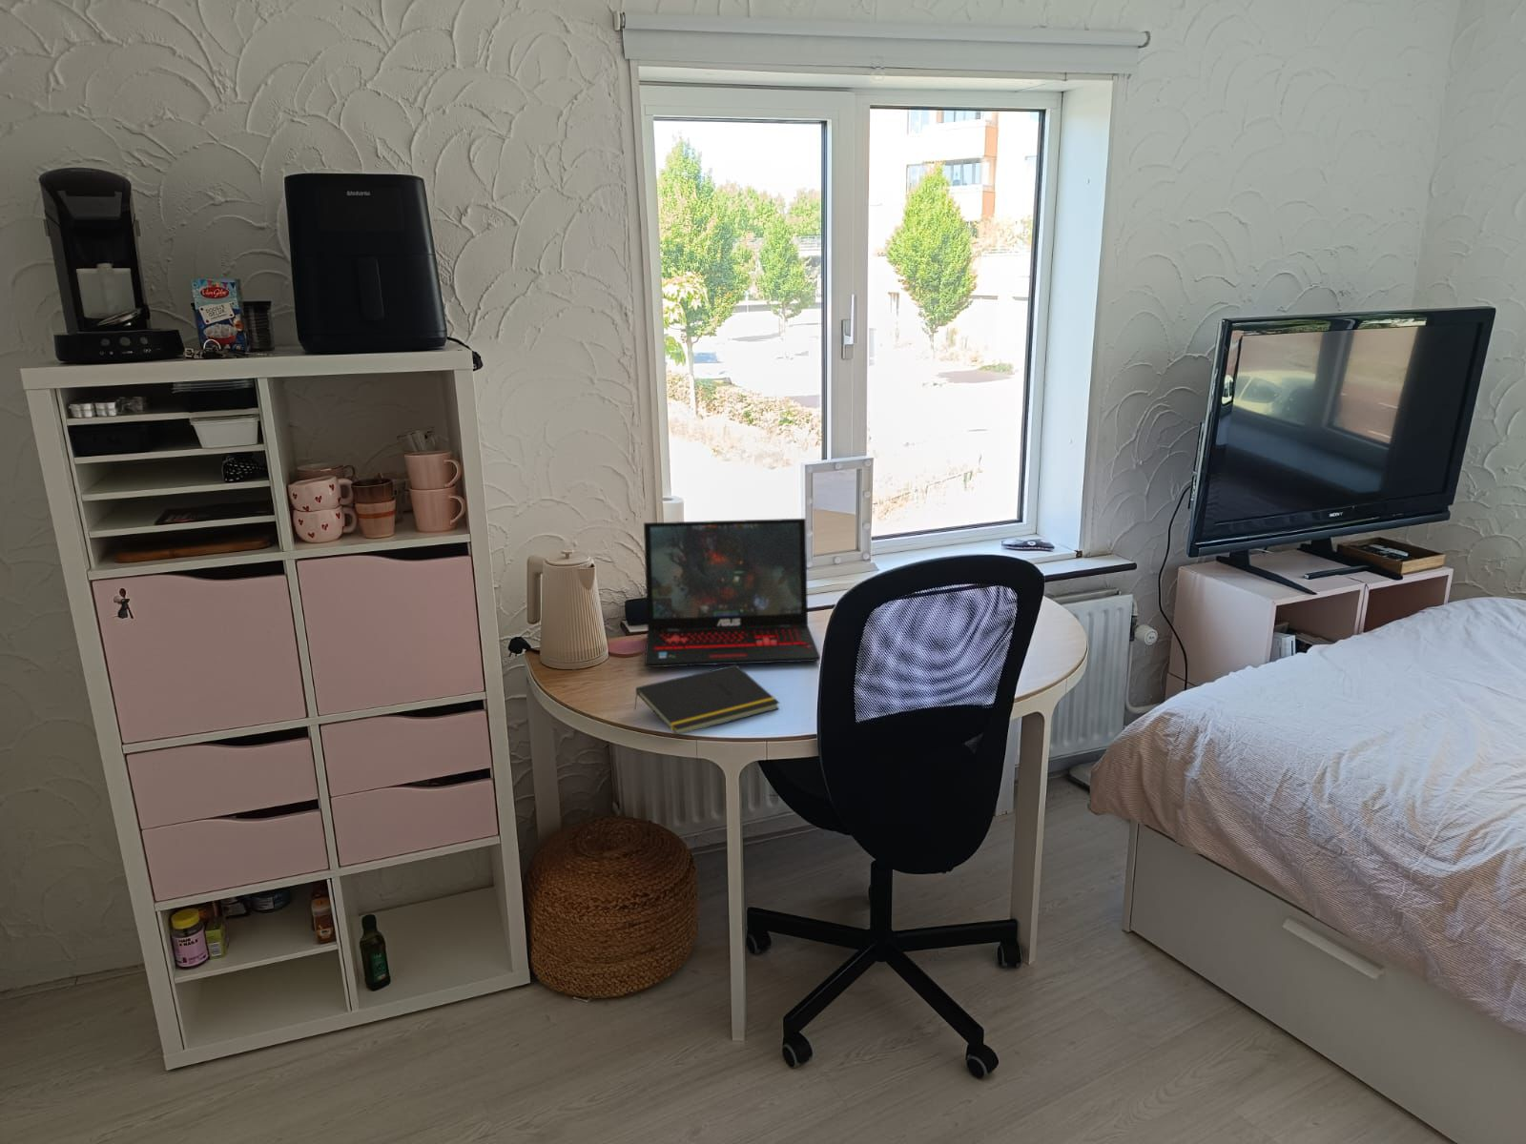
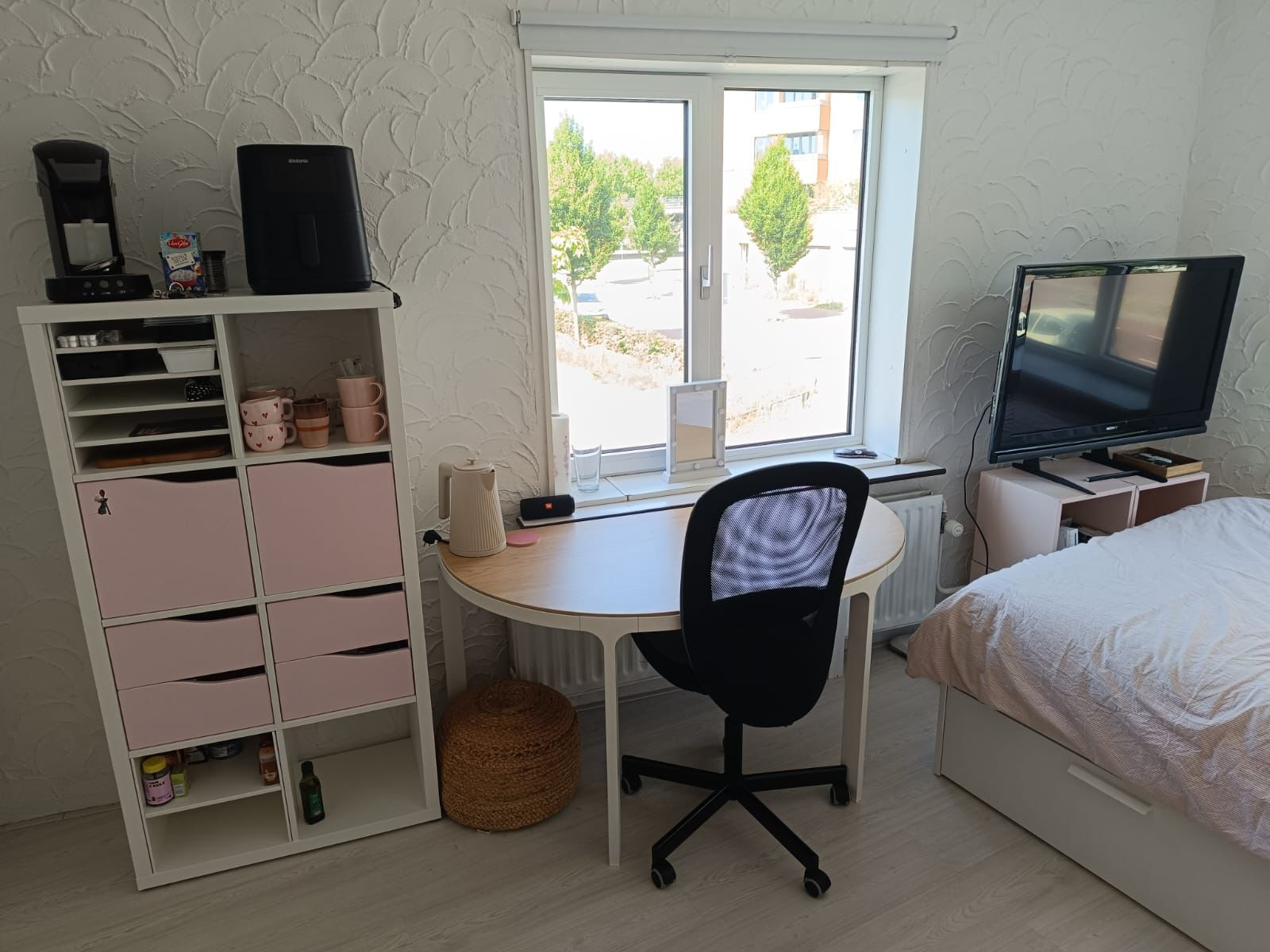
- notepad (708, 698)
- laptop (728, 590)
